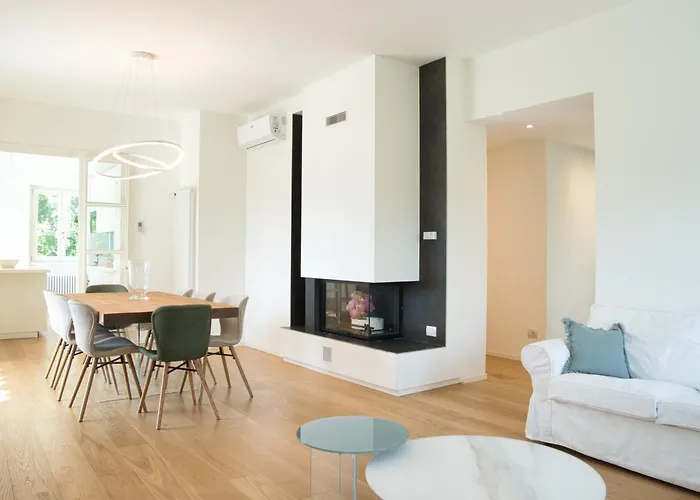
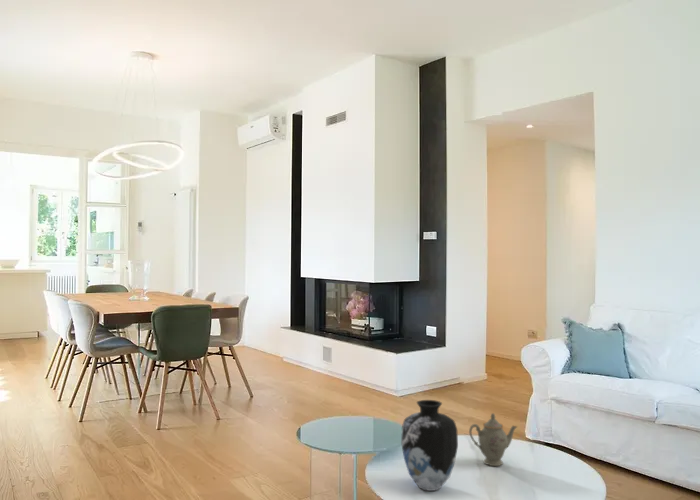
+ chinaware (493, 437)
+ vase (429, 444)
